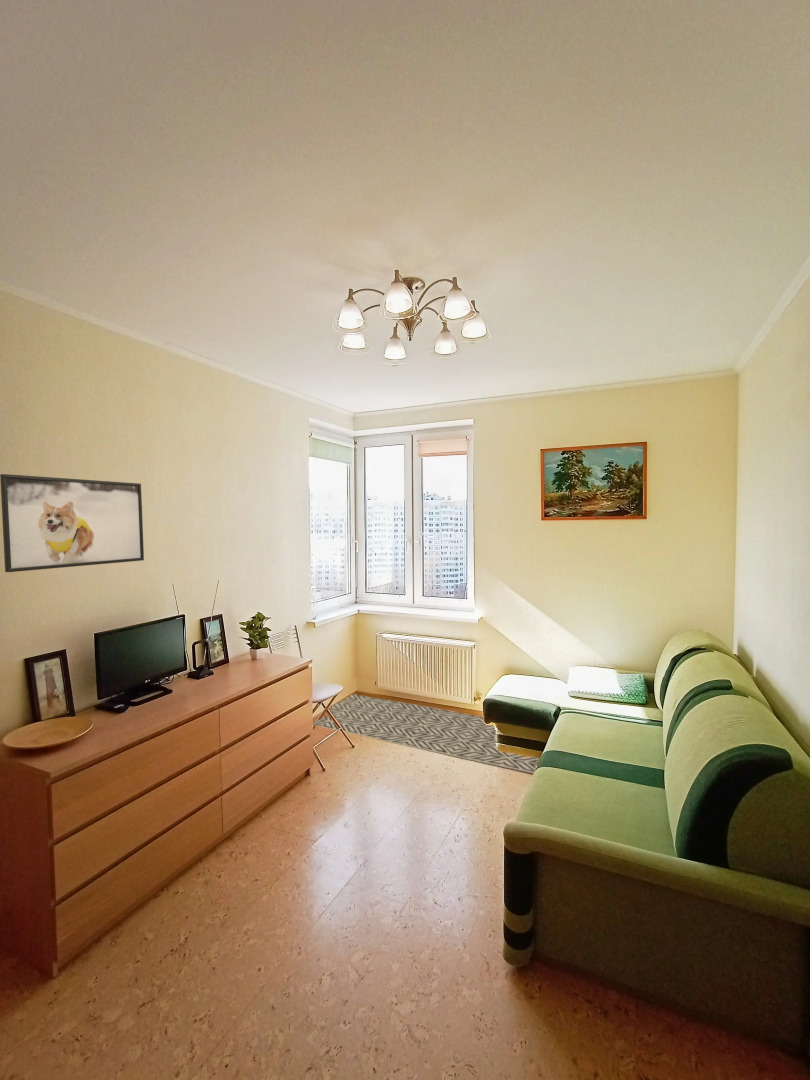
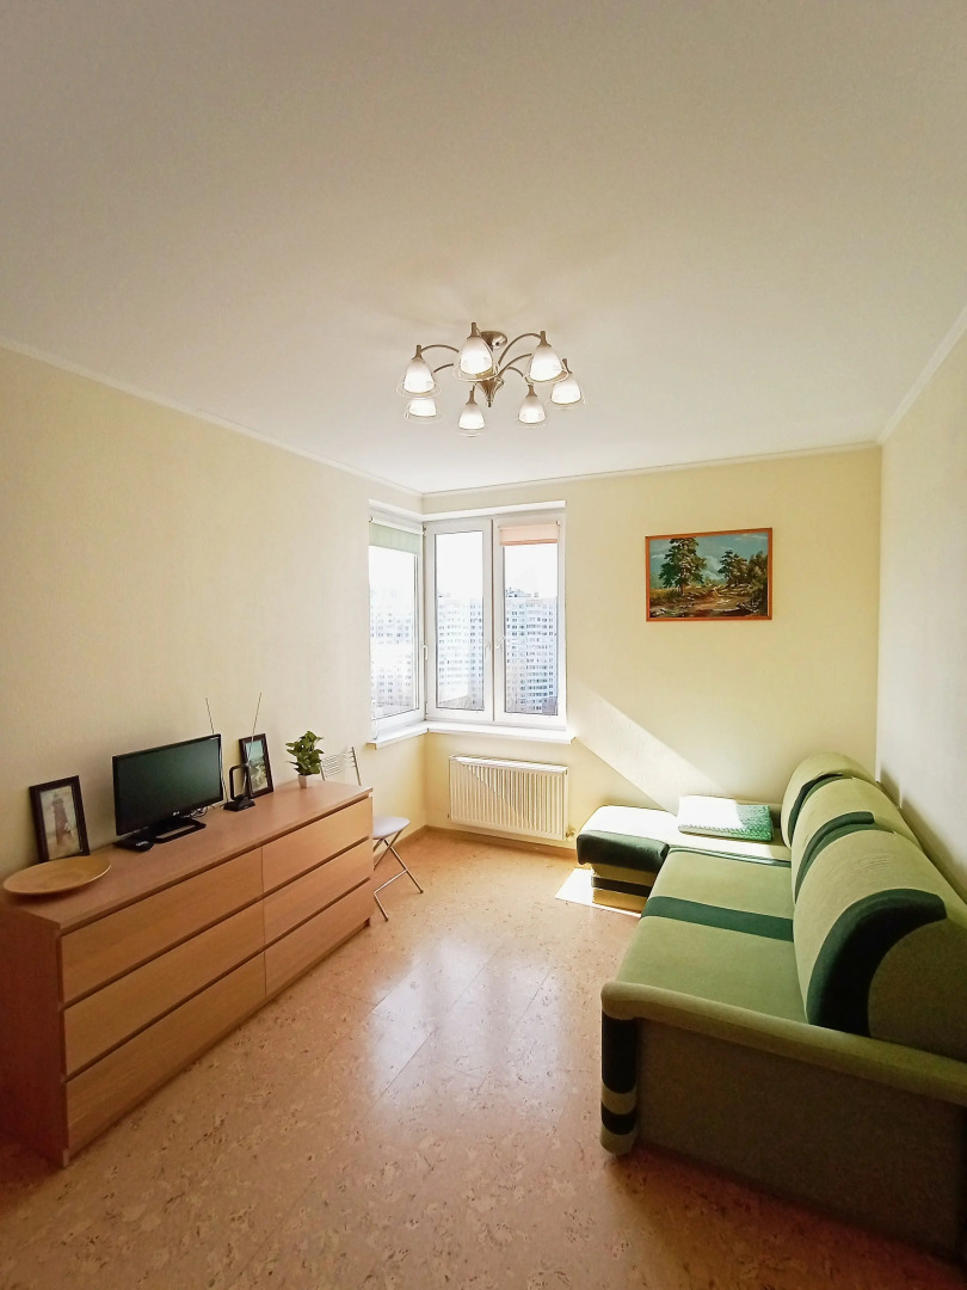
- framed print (81, 522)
- rug (422, 725)
